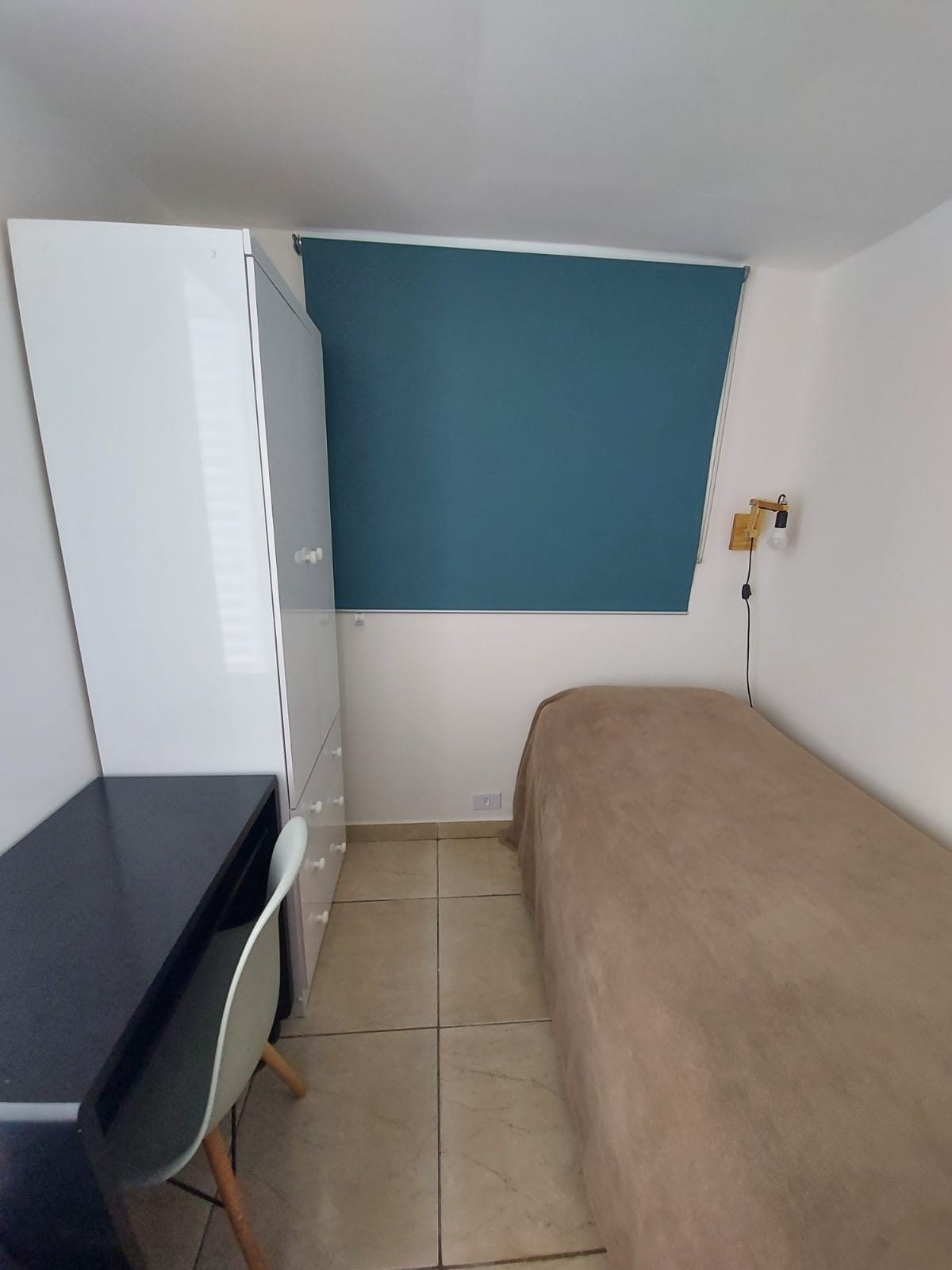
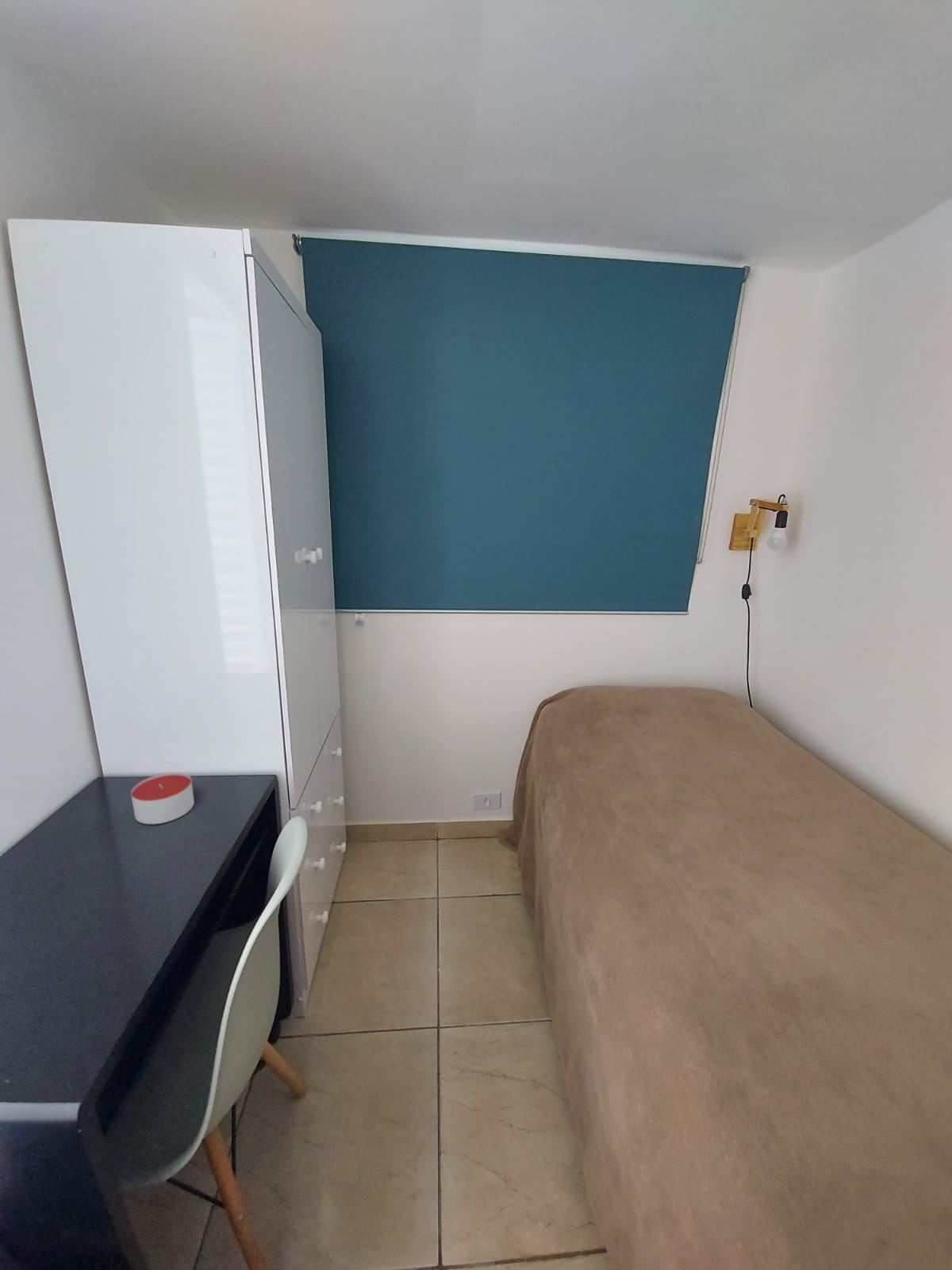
+ candle (163, 796)
